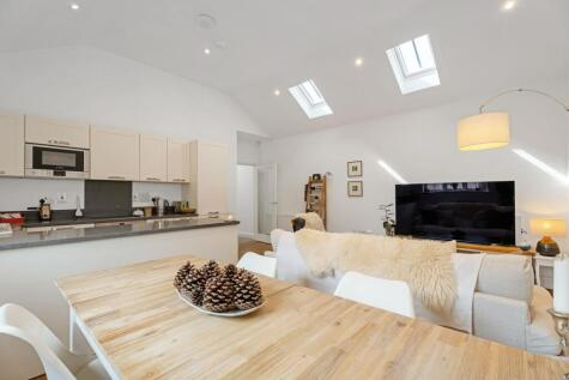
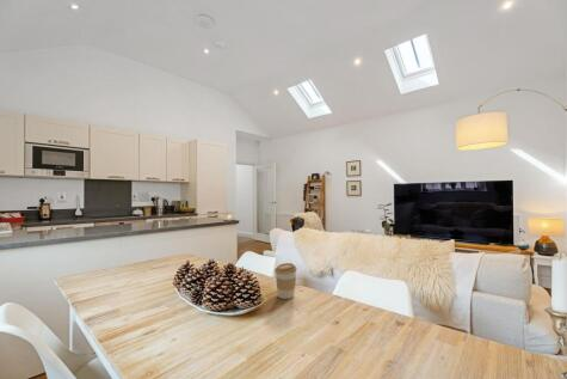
+ coffee cup (285, 280)
